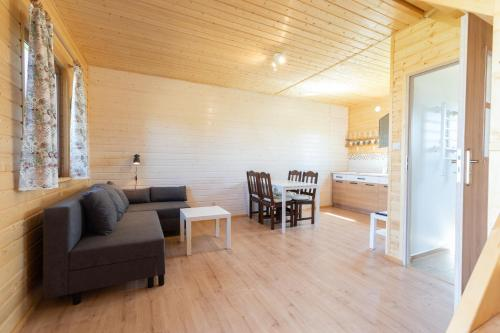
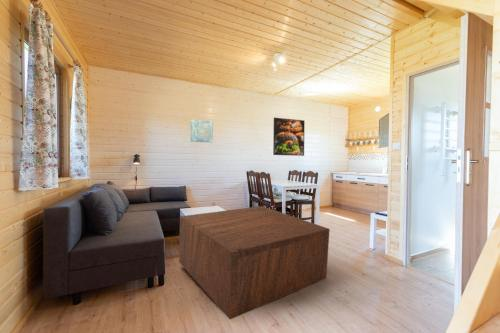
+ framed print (289, 137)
+ coffee table (250, 246)
+ wall art (201, 131)
